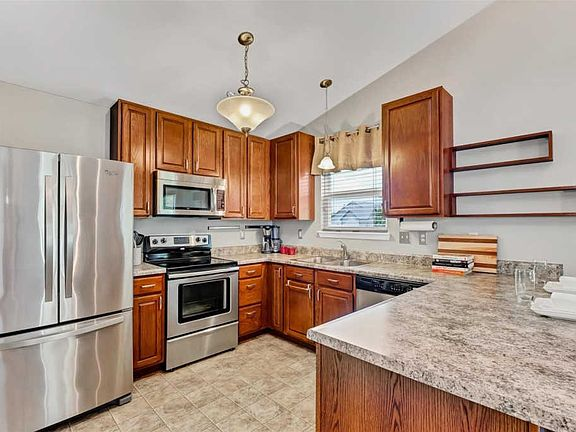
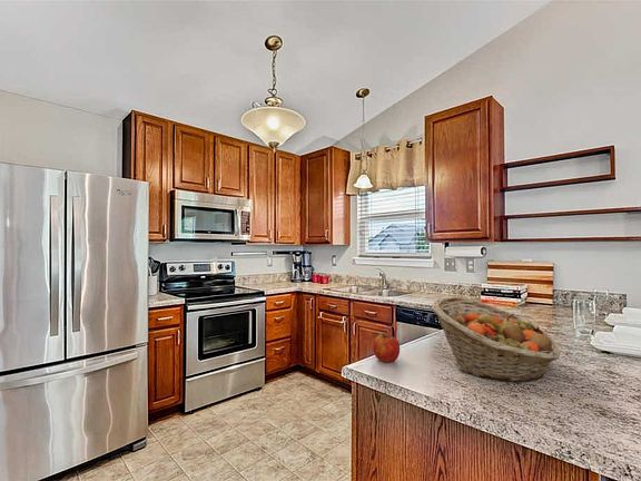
+ apple (386, 346)
+ fruit basket (492, 333)
